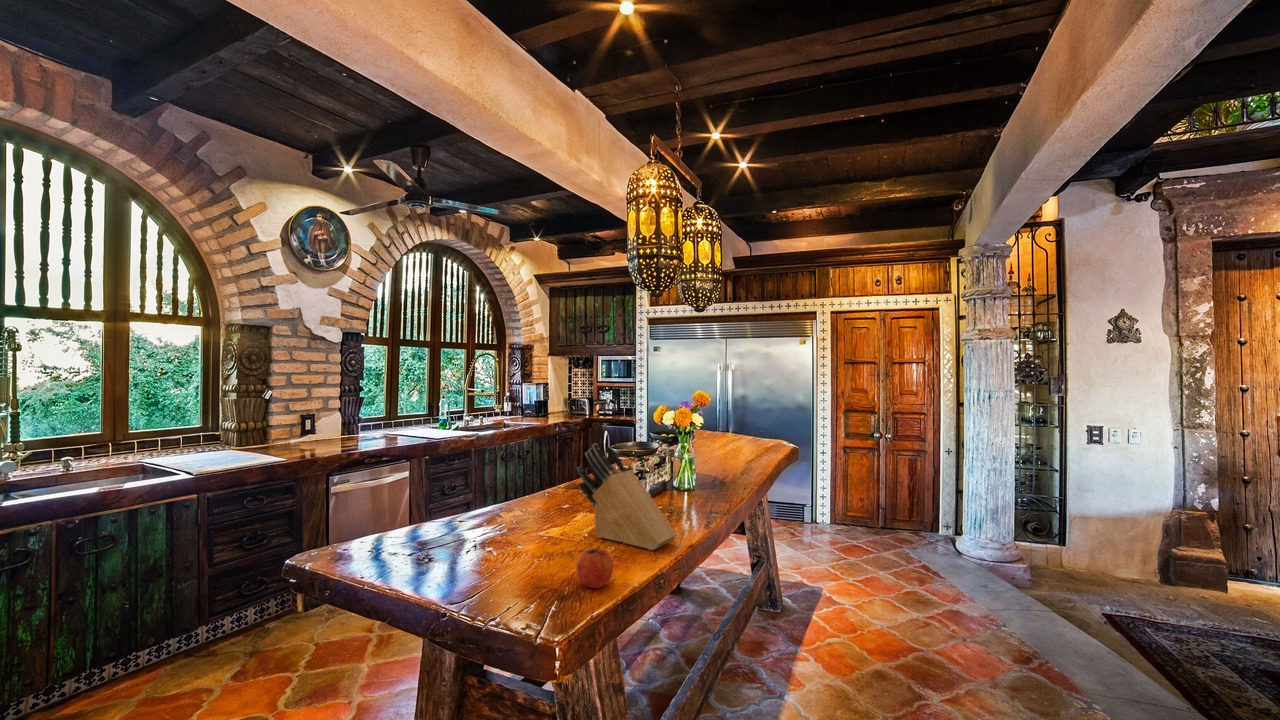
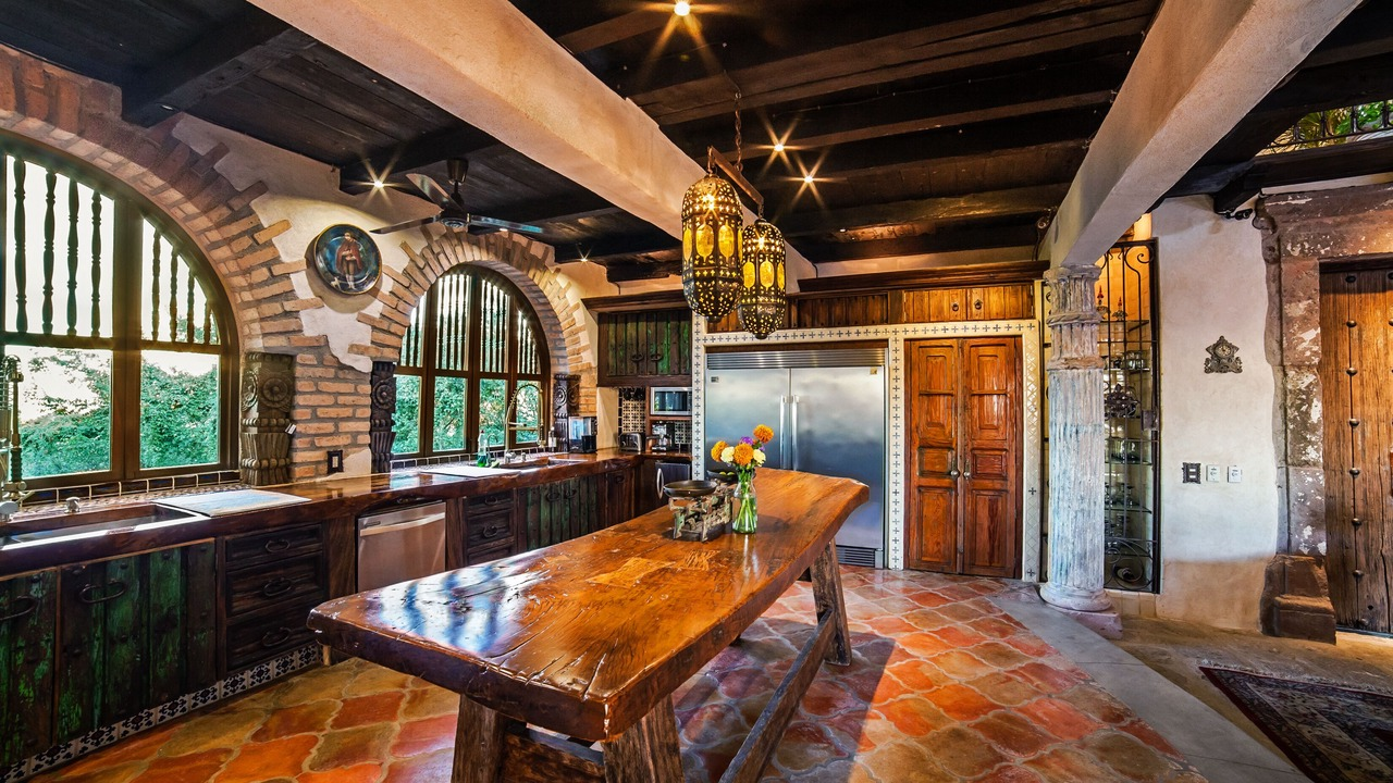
- knife block (624, 491)
- fruit (594, 565)
